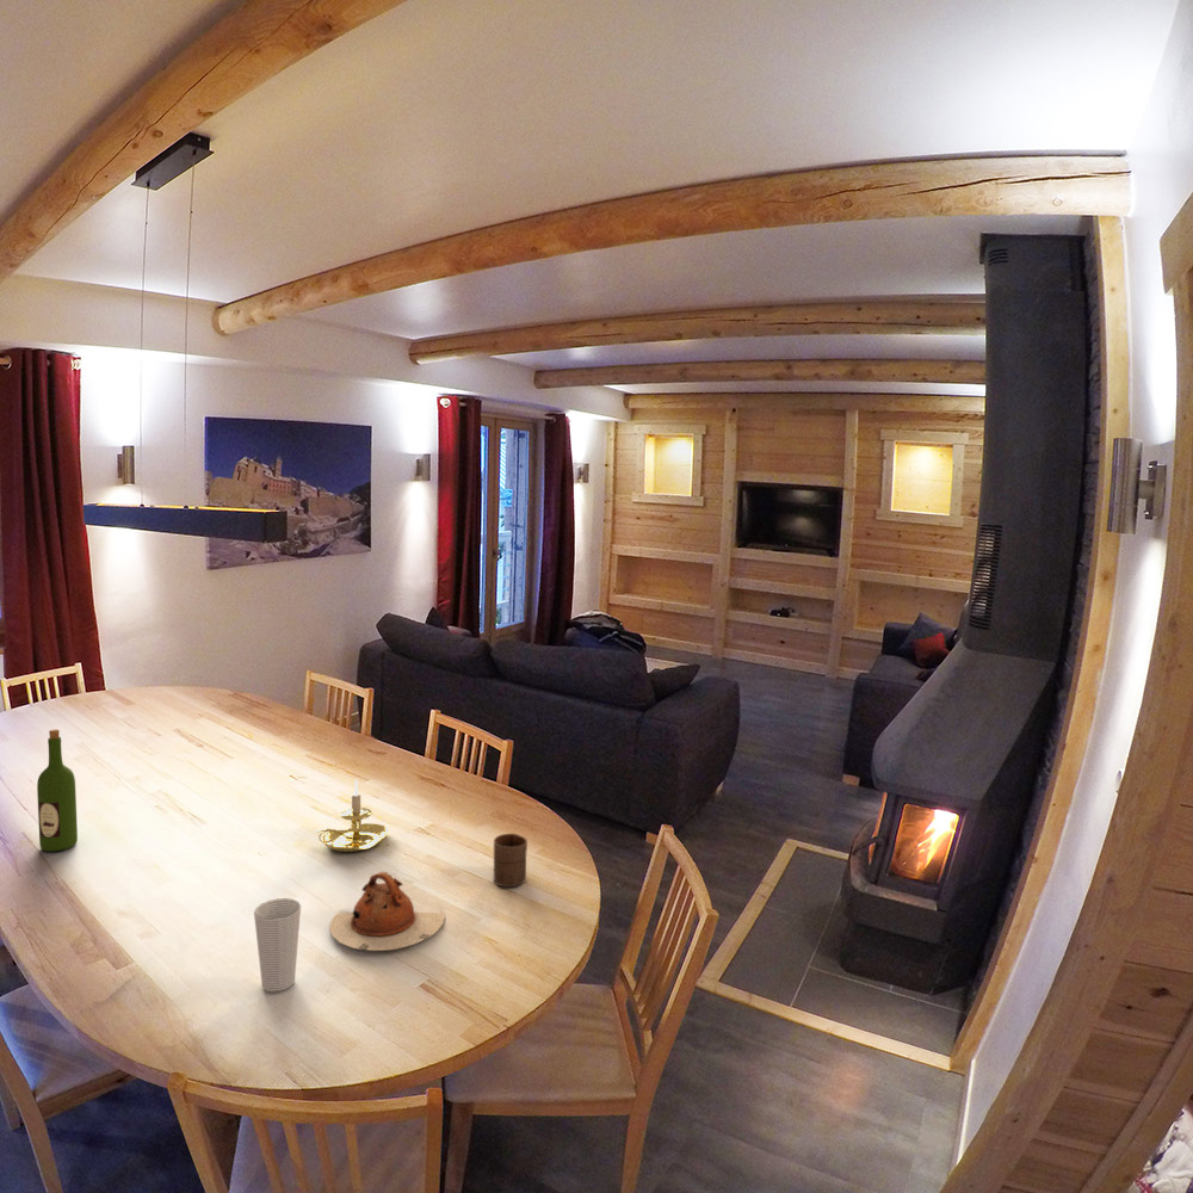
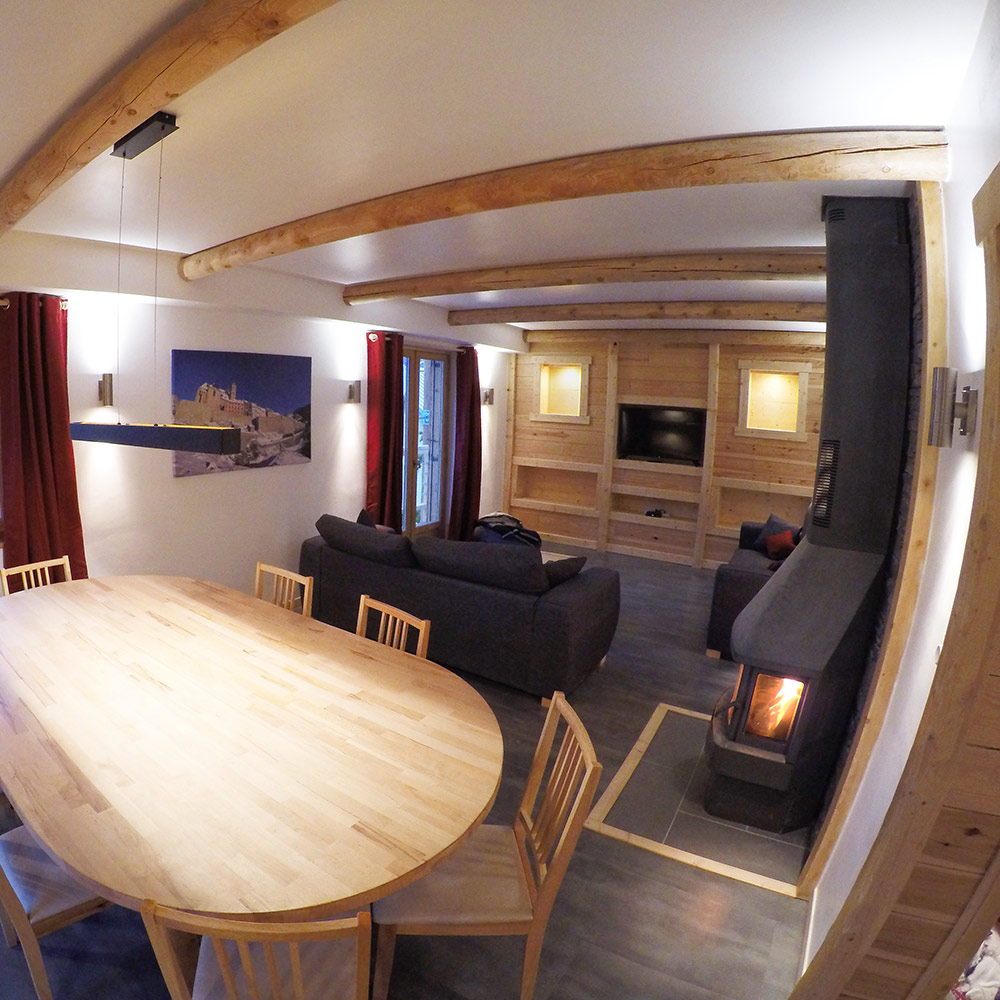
- teapot (388, 896)
- cup (509, 859)
- cup (278, 946)
- wine bottle (56, 787)
- candle holder (351, 811)
